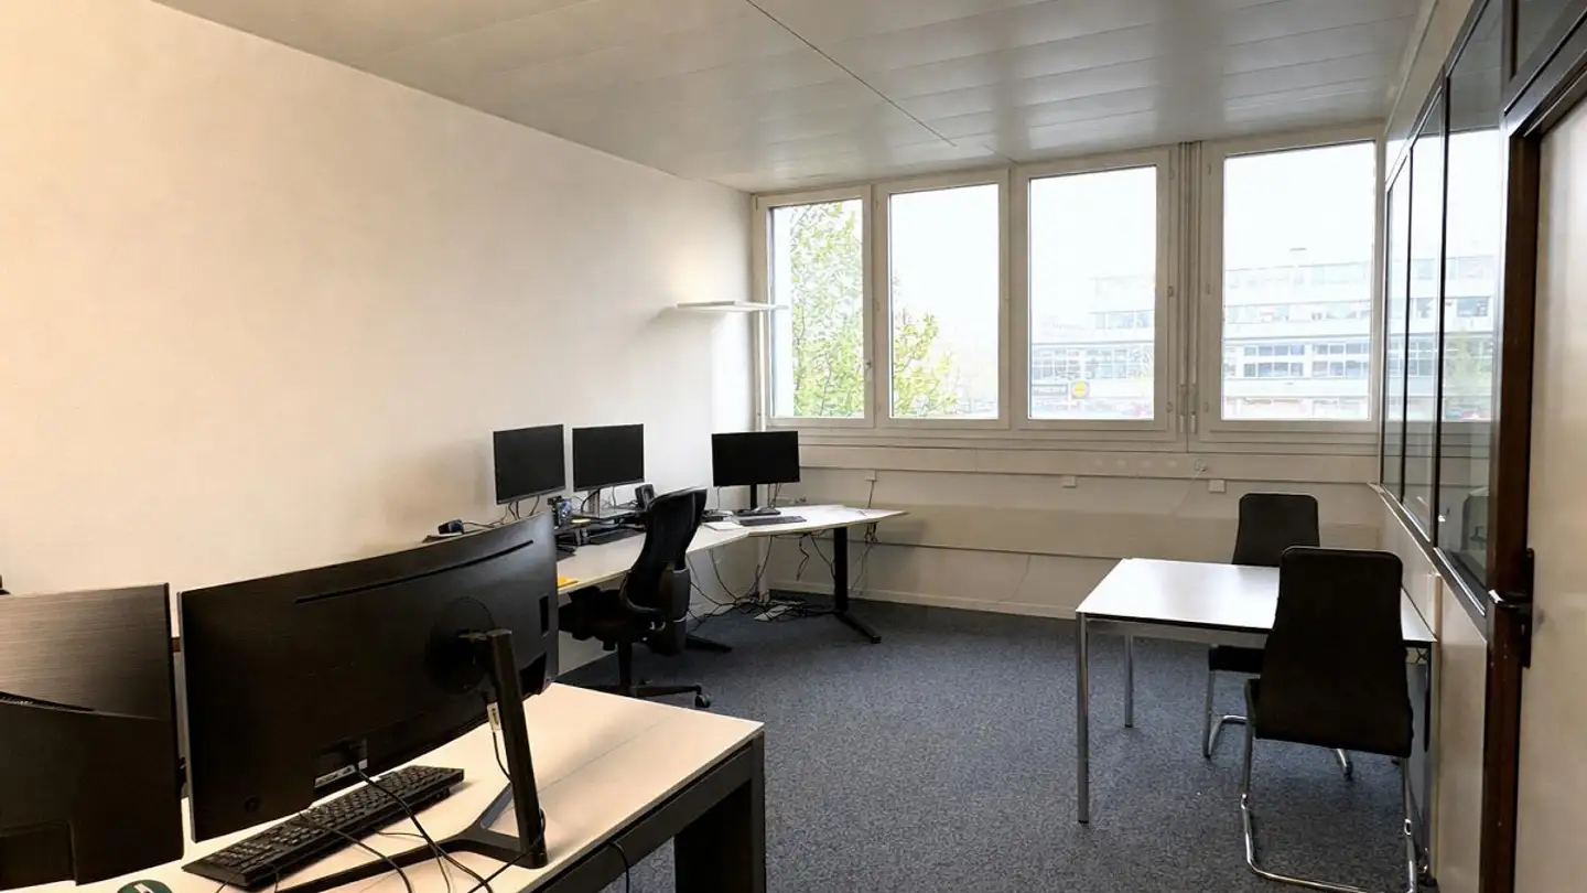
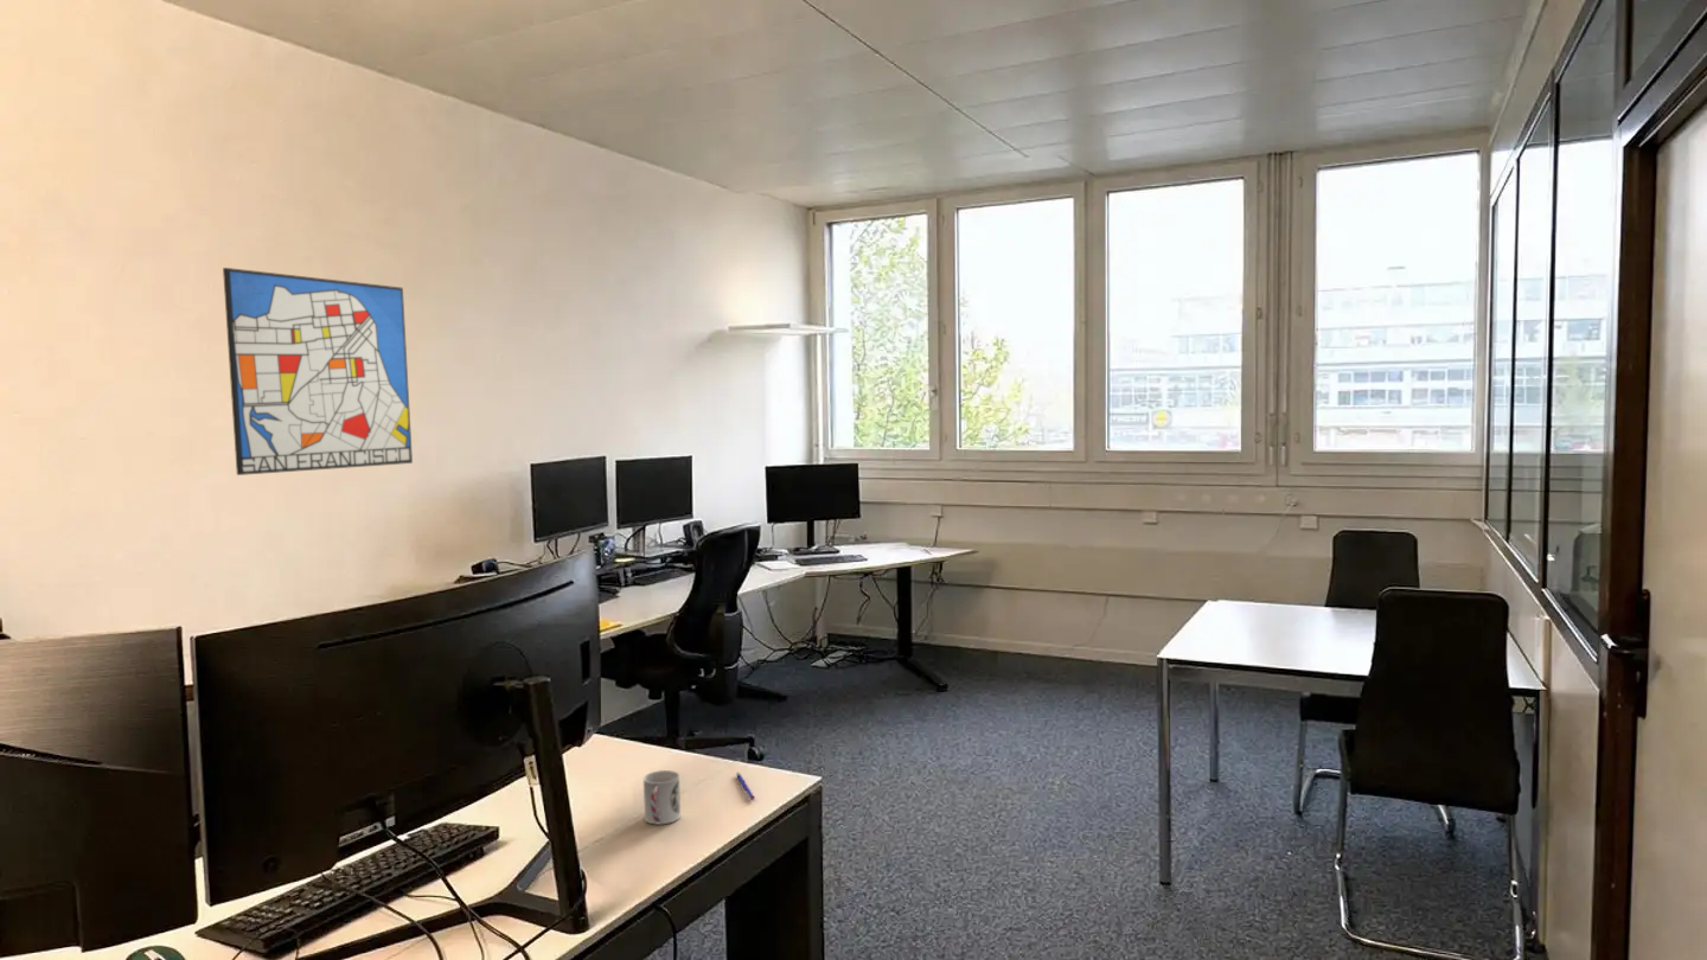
+ pen (744, 785)
+ cup (659, 799)
+ wall art (326, 373)
